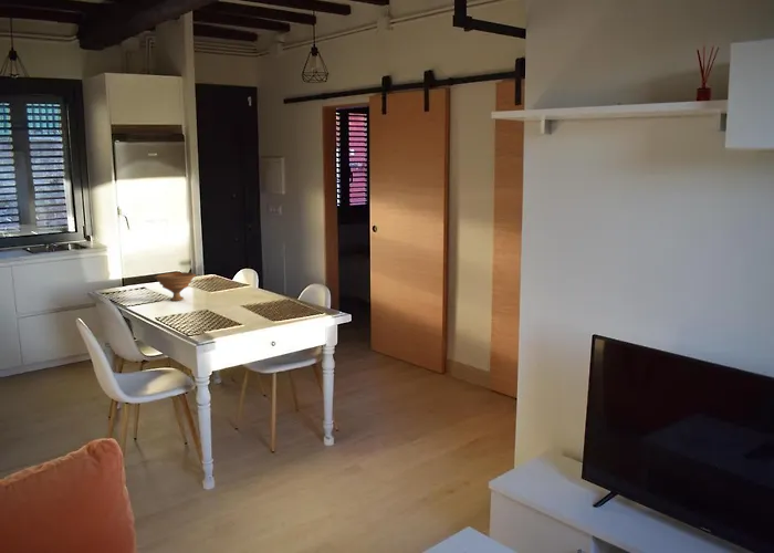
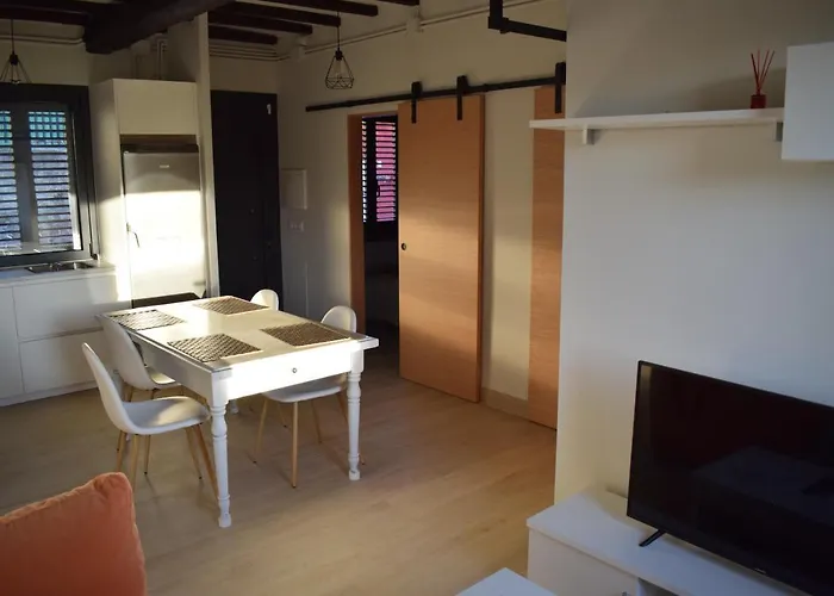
- bowl (175, 286)
